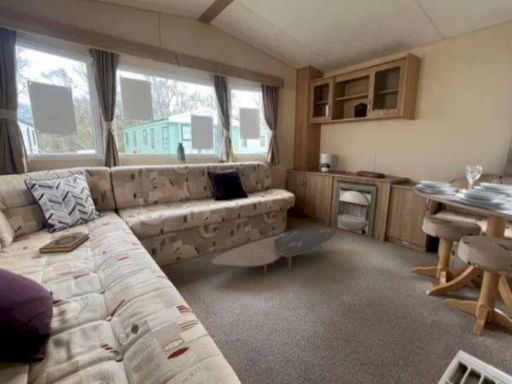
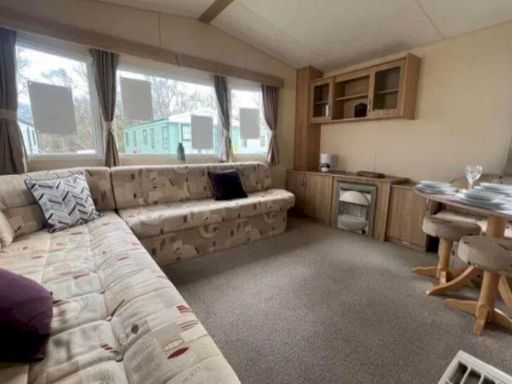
- hardback book (66, 242)
- coffee table (281, 251)
